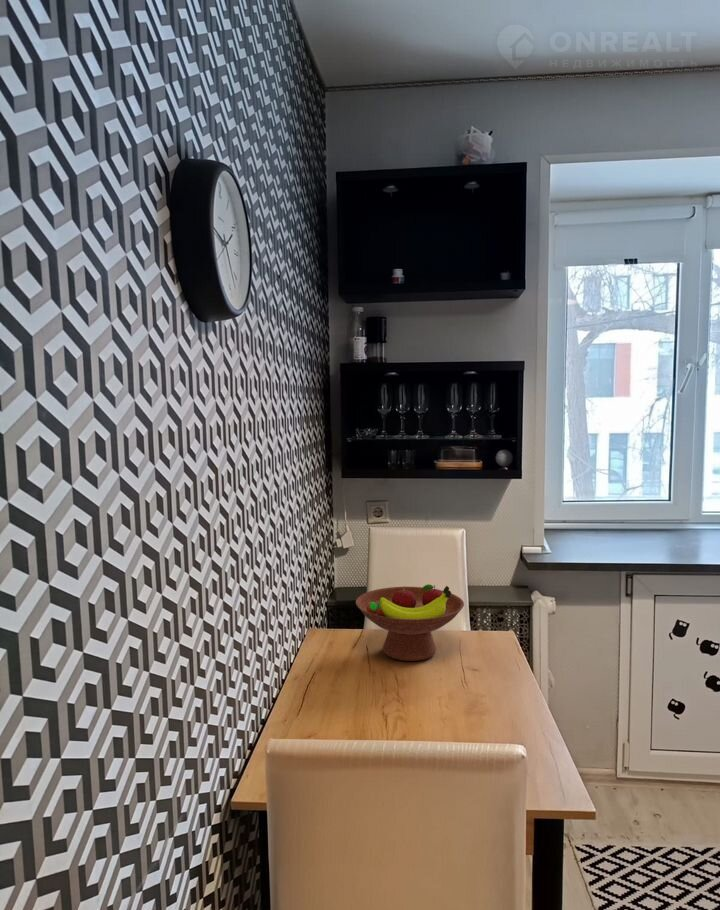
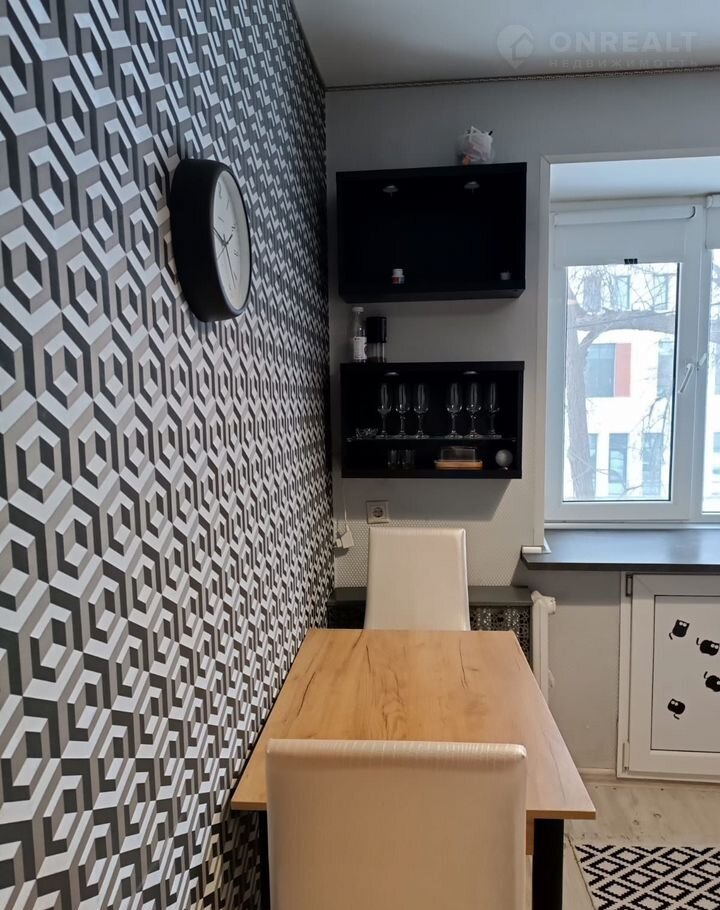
- fruit bowl (409, 617)
